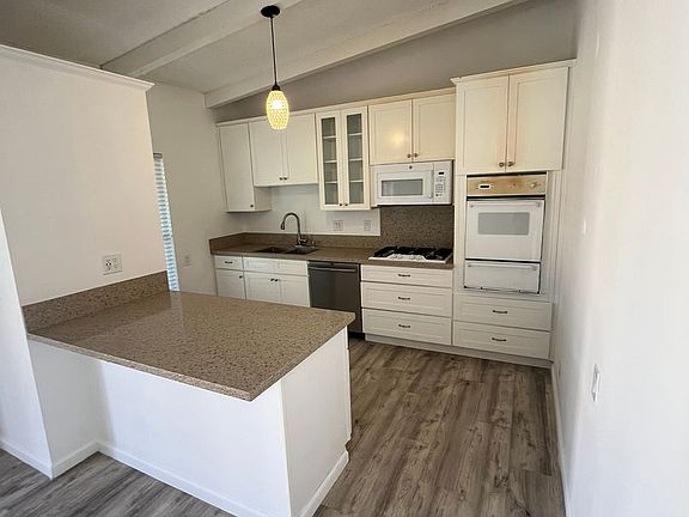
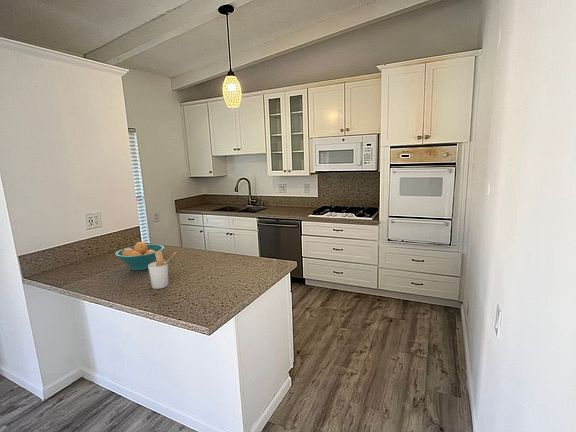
+ fruit bowl (140, 254)
+ utensil holder (163, 269)
